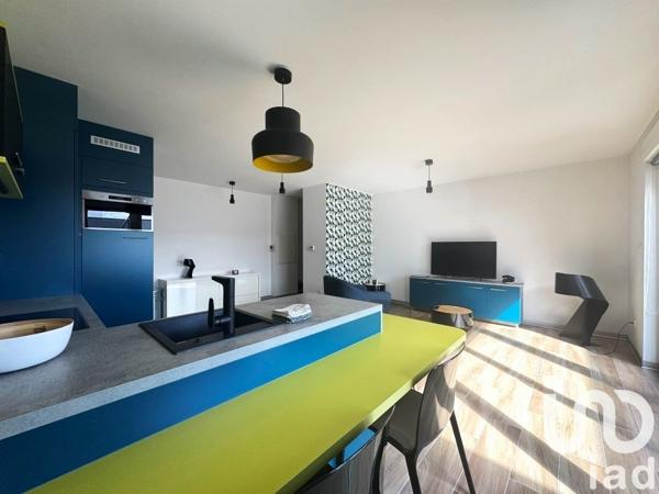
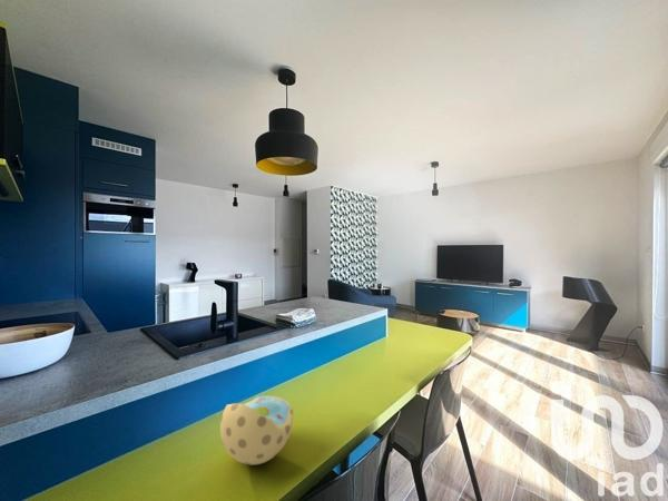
+ bowl (257, 423)
